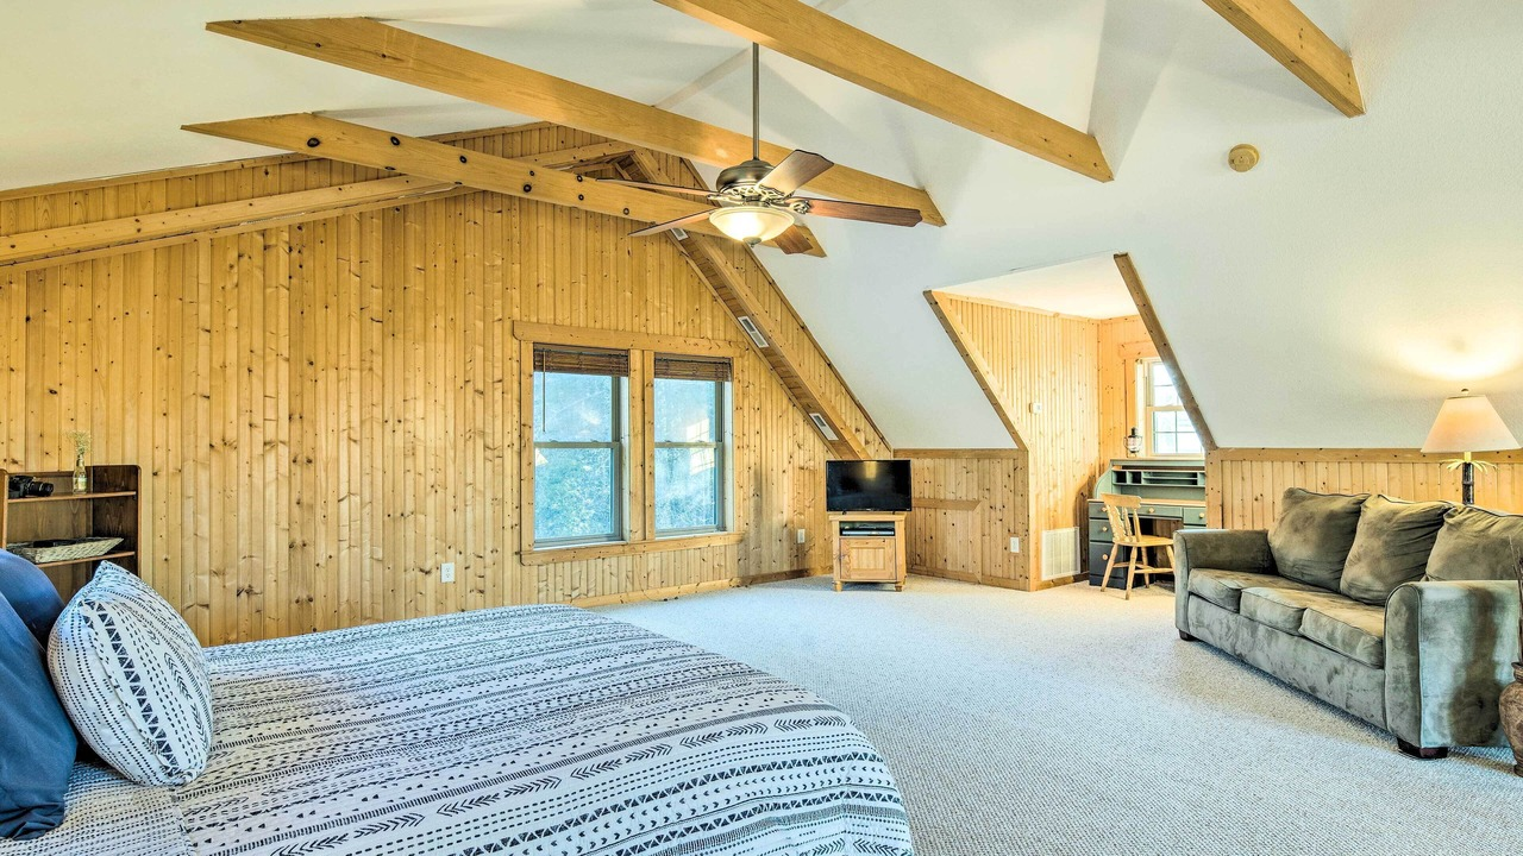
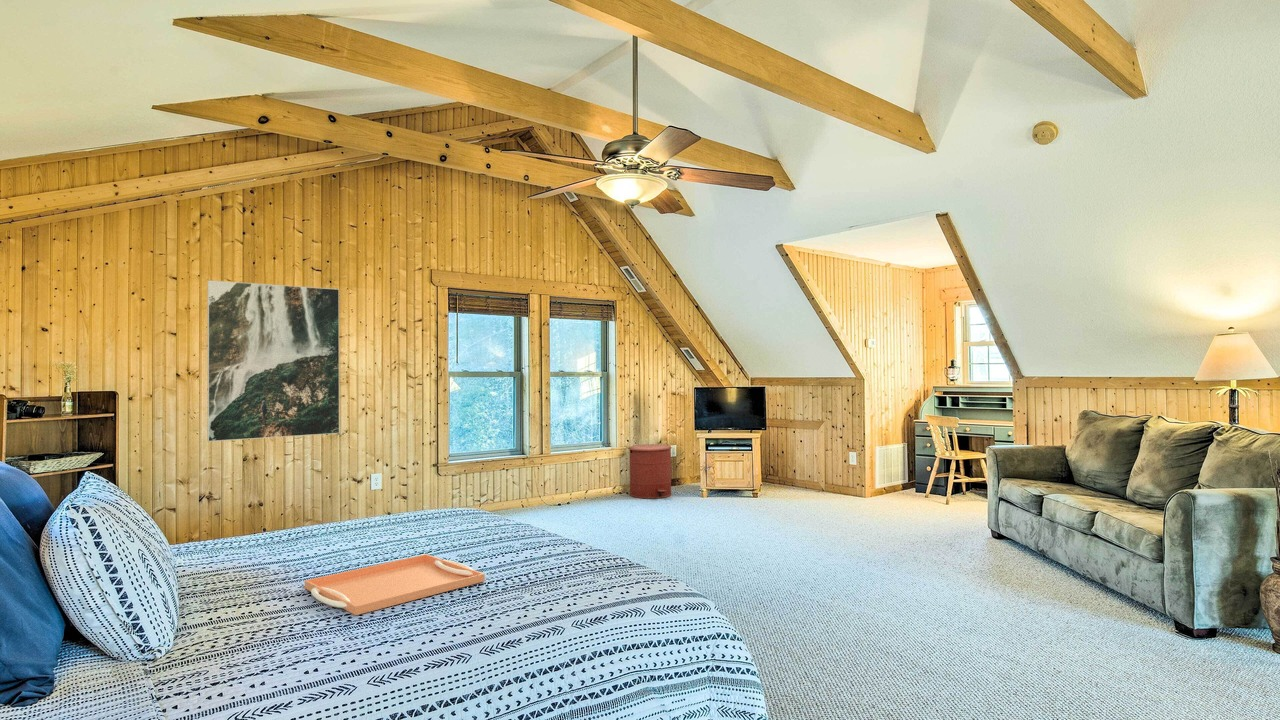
+ trash can (650, 470)
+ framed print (276, 360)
+ serving tray (395, 580)
